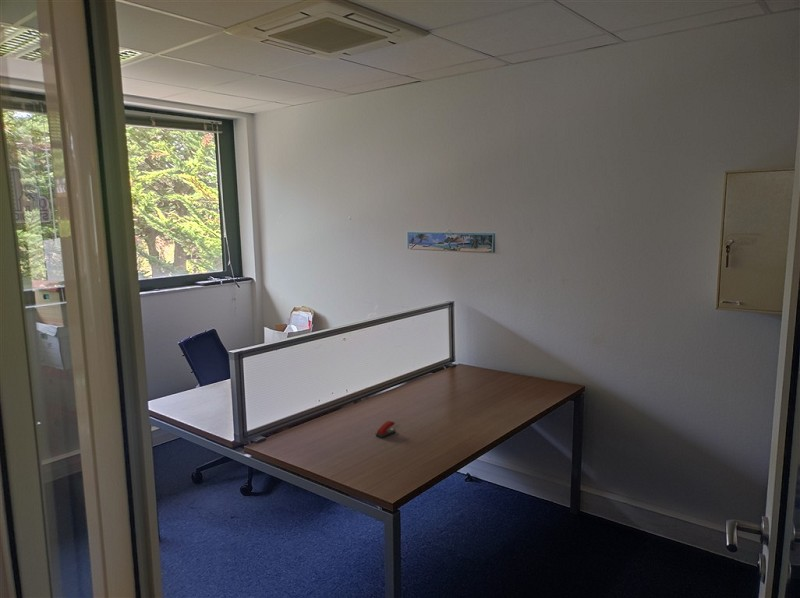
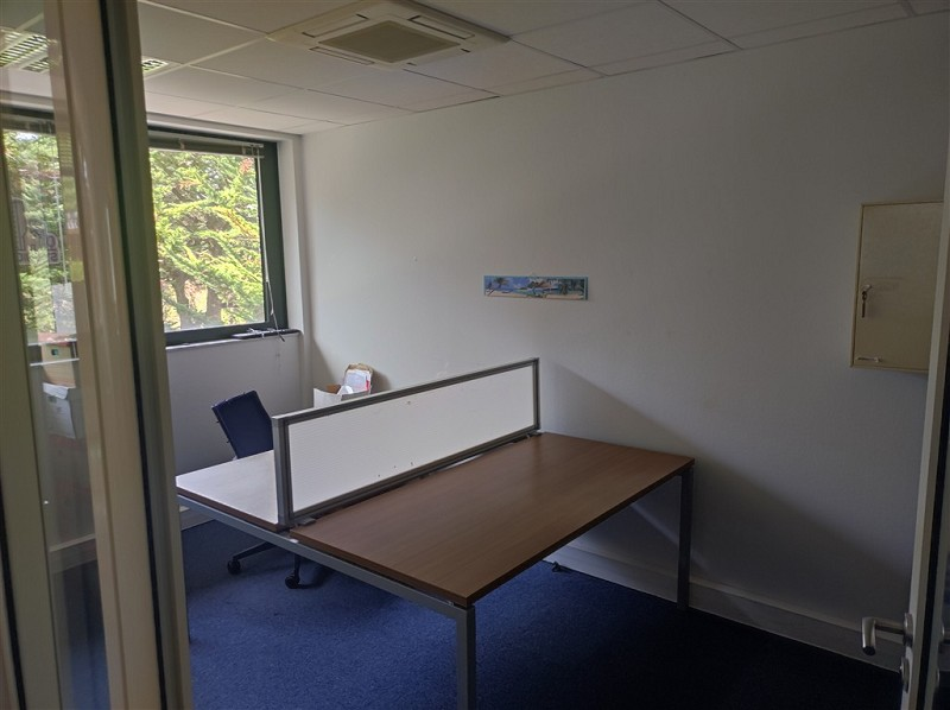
- stapler (386, 428)
